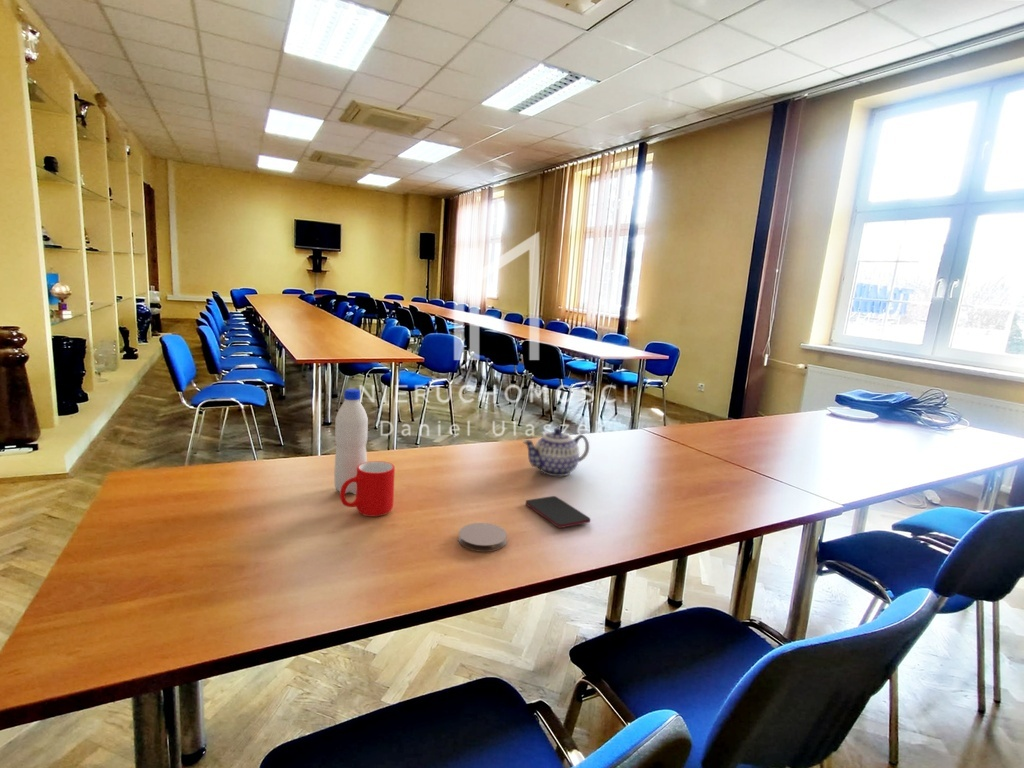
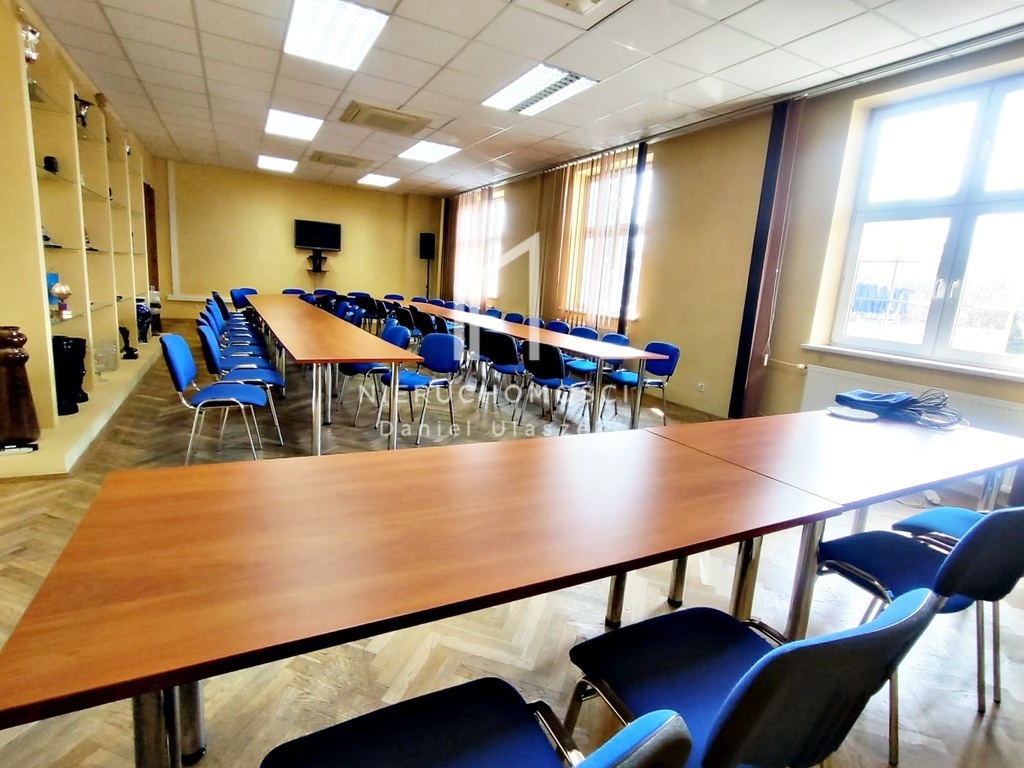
- smartphone (556, 511)
- teapot (556, 449)
- coaster (482, 536)
- cup (367, 490)
- water bottle (351, 441)
